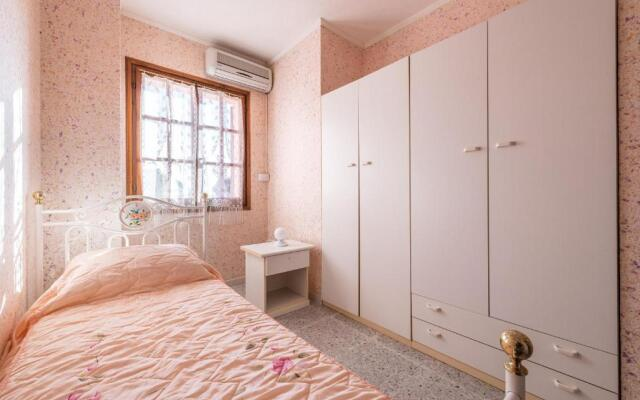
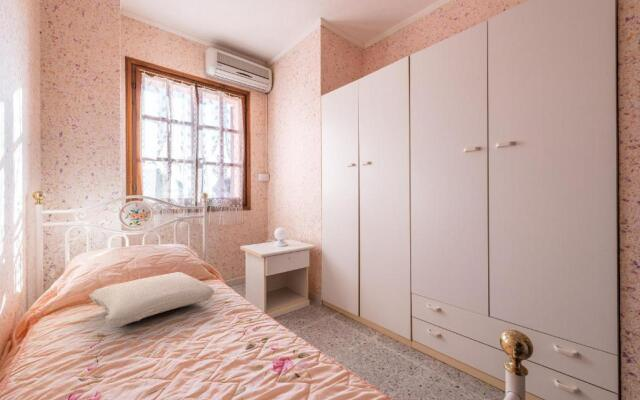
+ pillow (153, 294)
